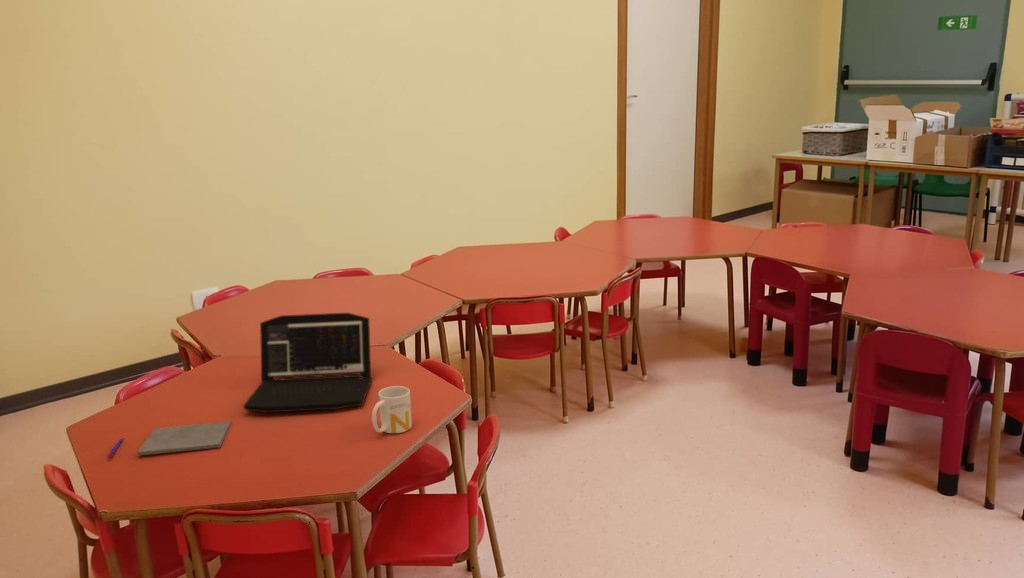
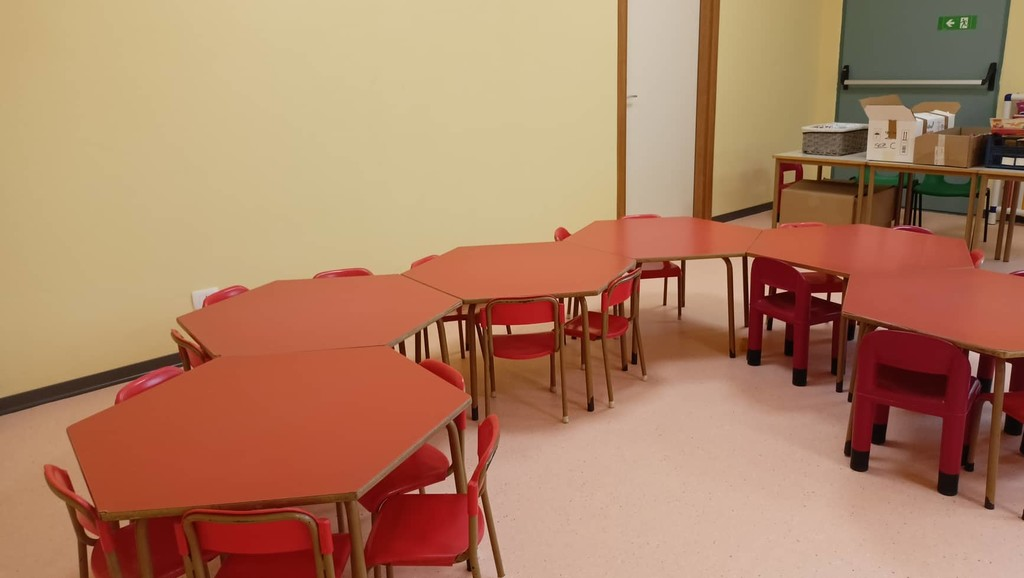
- pen (116, 446)
- notepad (186, 437)
- laptop (308, 360)
- mug (393, 411)
